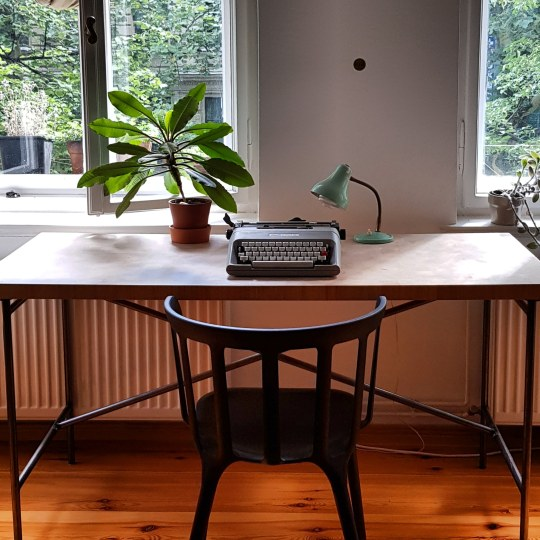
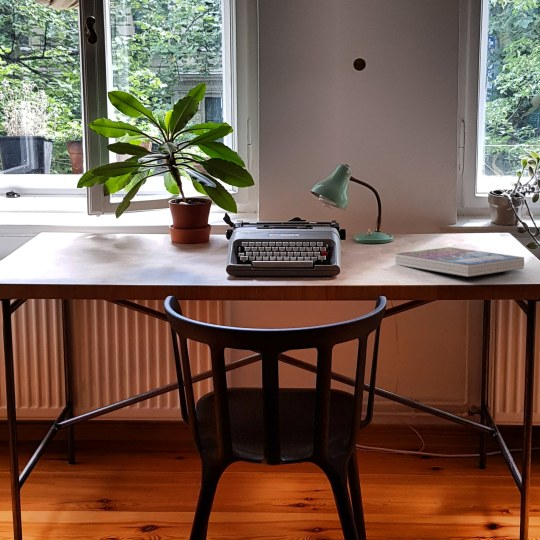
+ book (458, 260)
